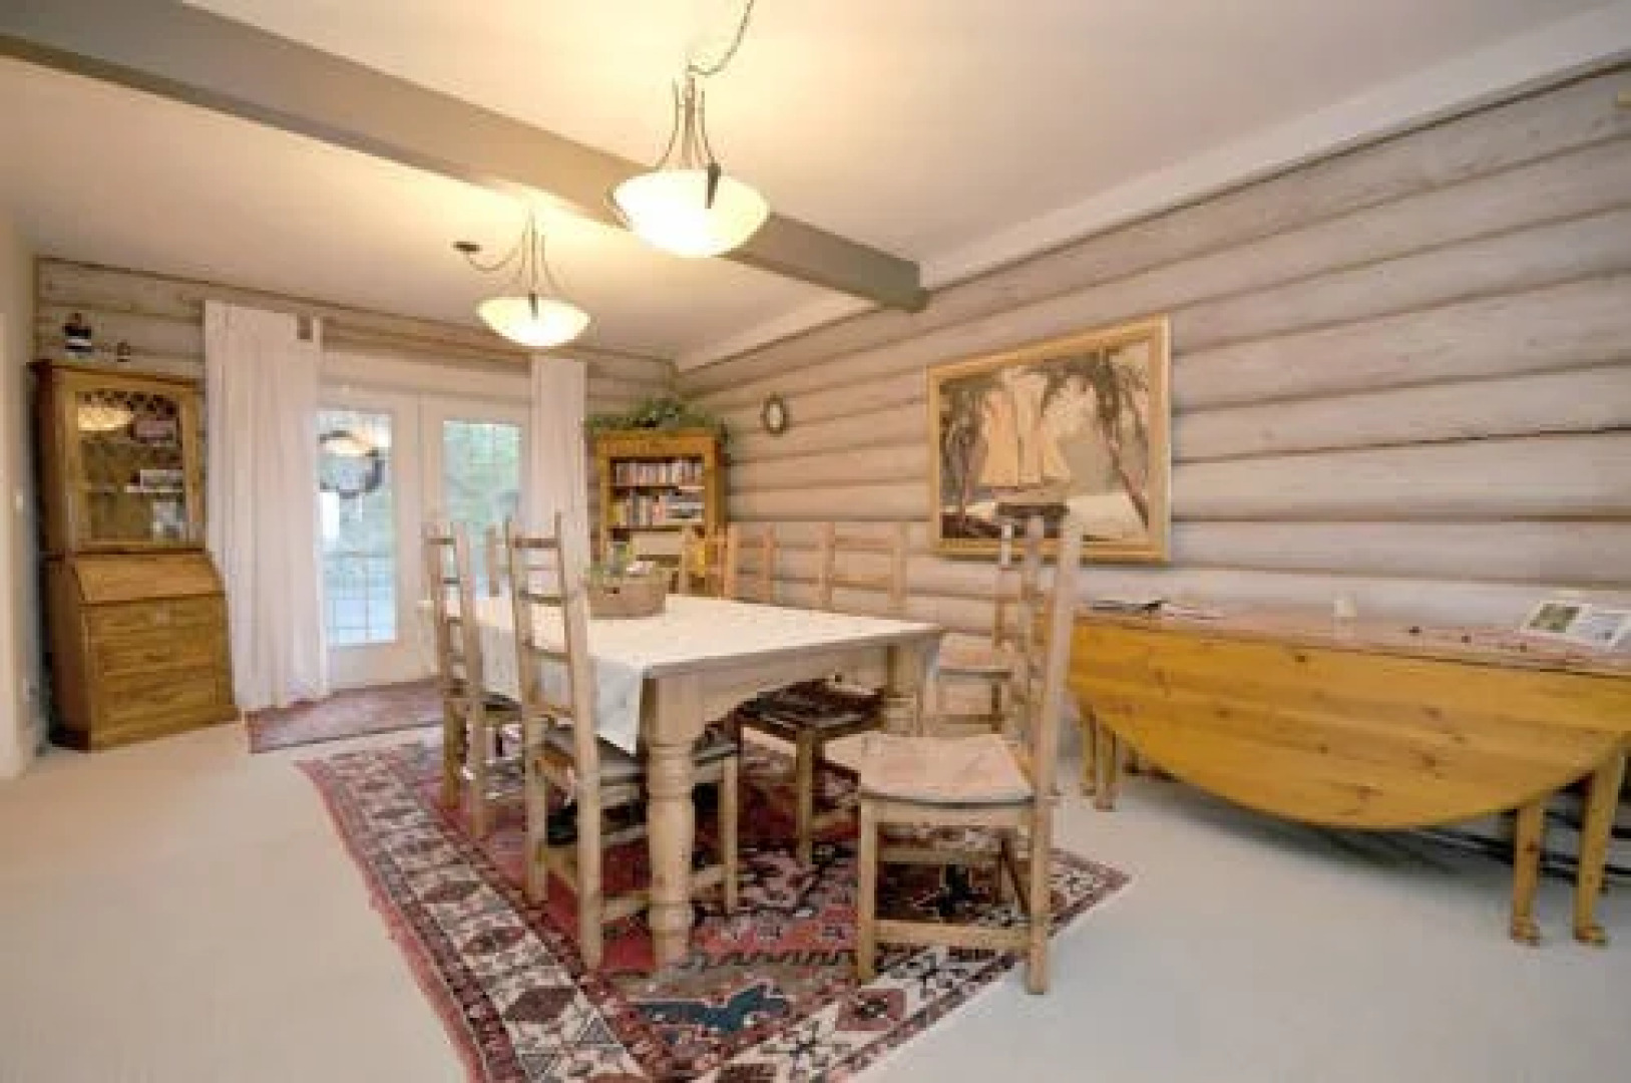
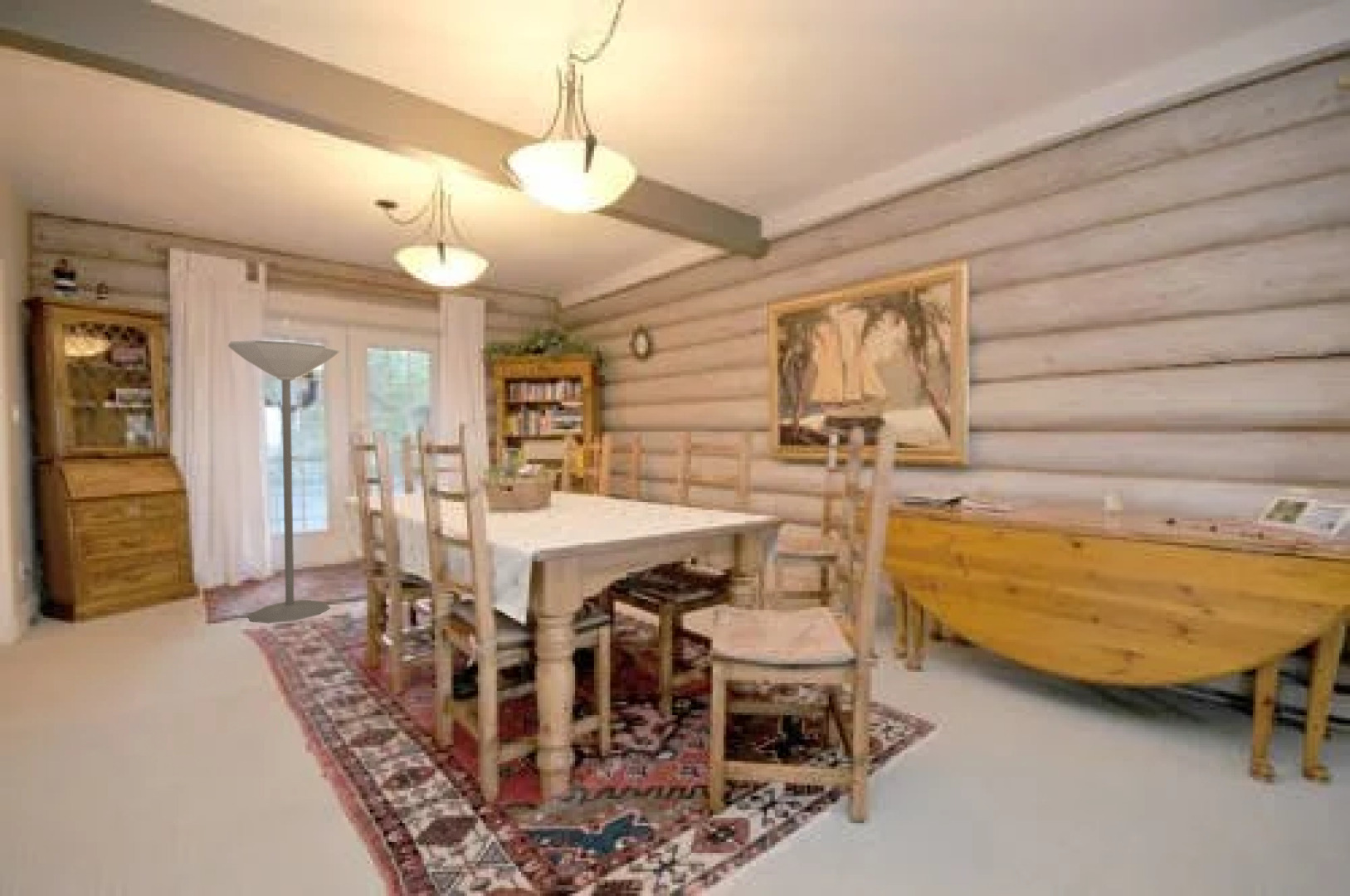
+ floor lamp (287, 480)
